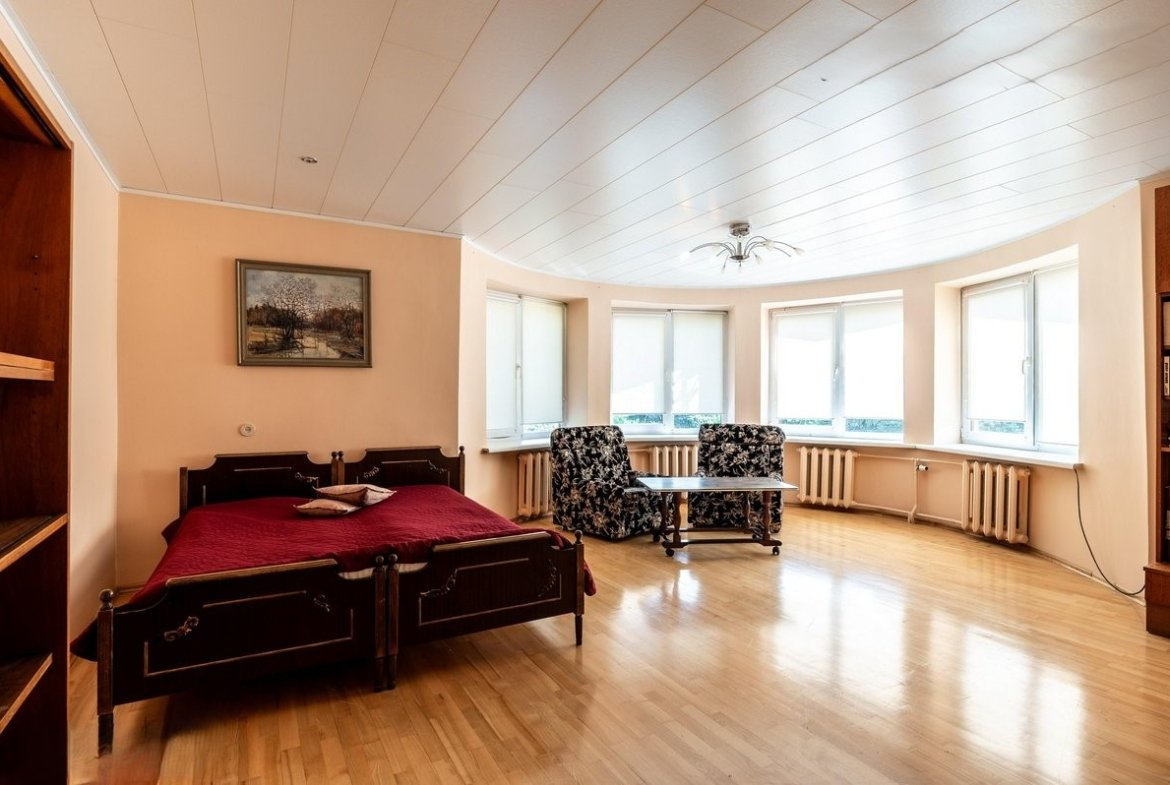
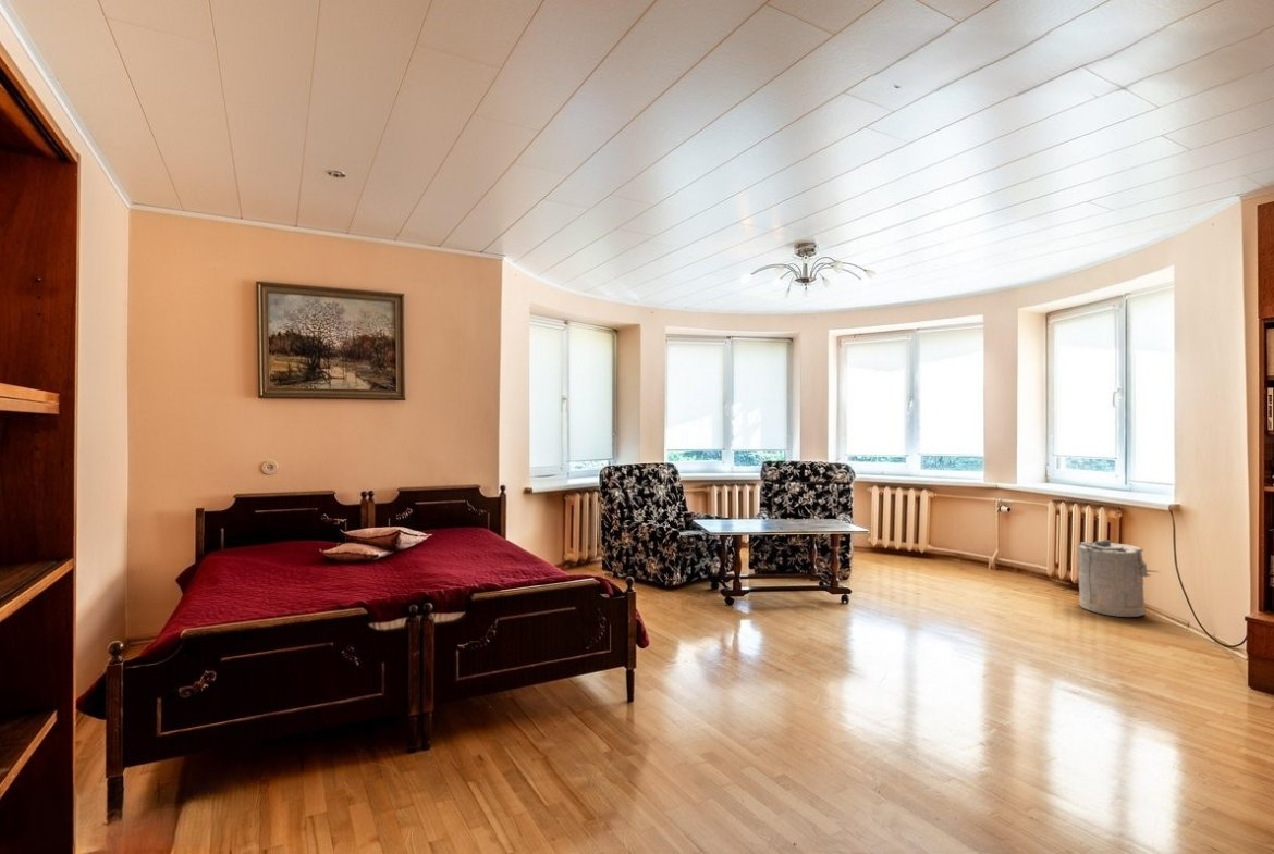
+ laundry hamper (1111, 574)
